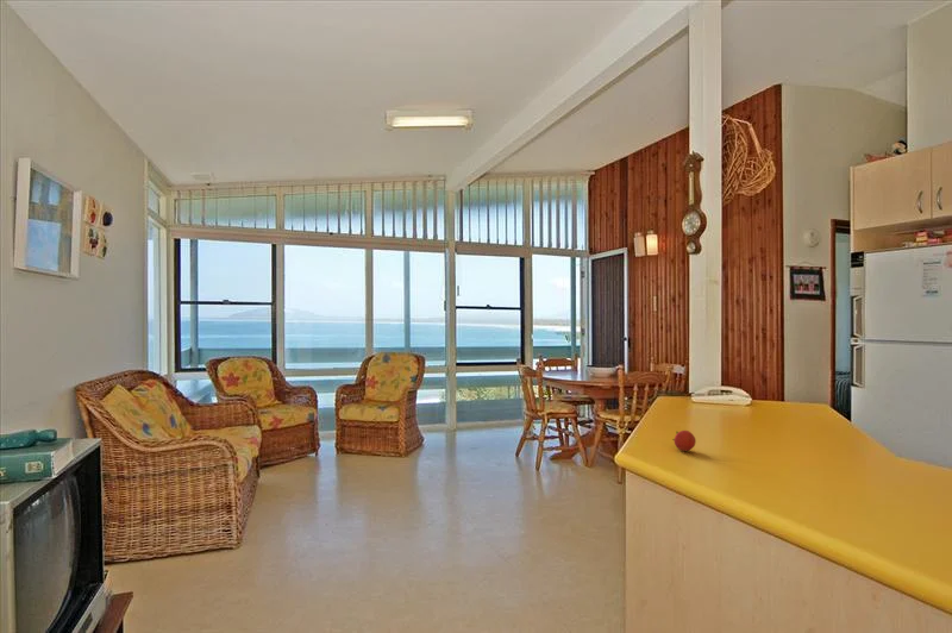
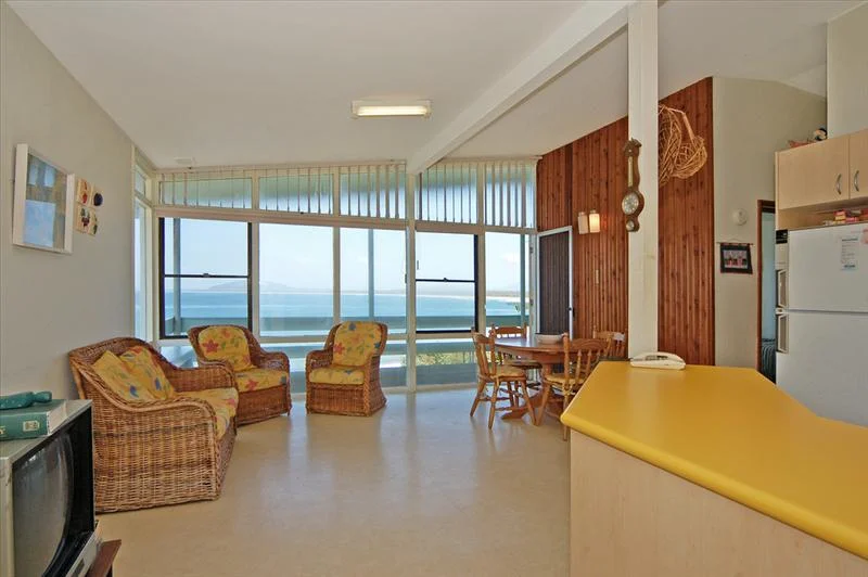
- fruit (684, 440)
